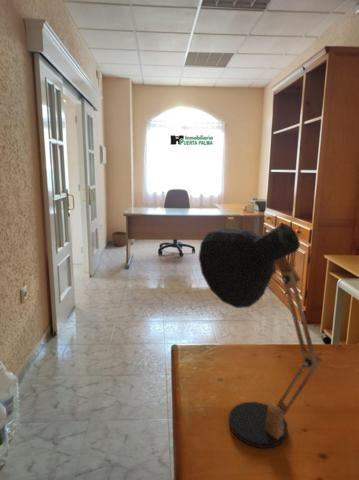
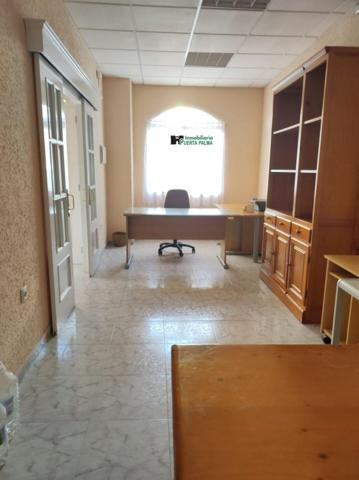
- desk lamp (251, 305)
